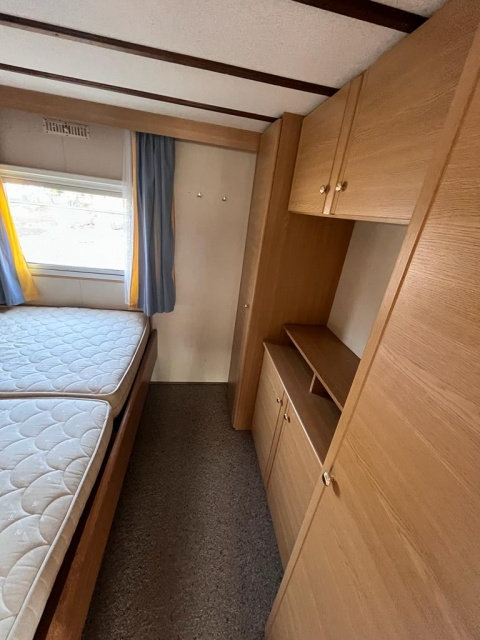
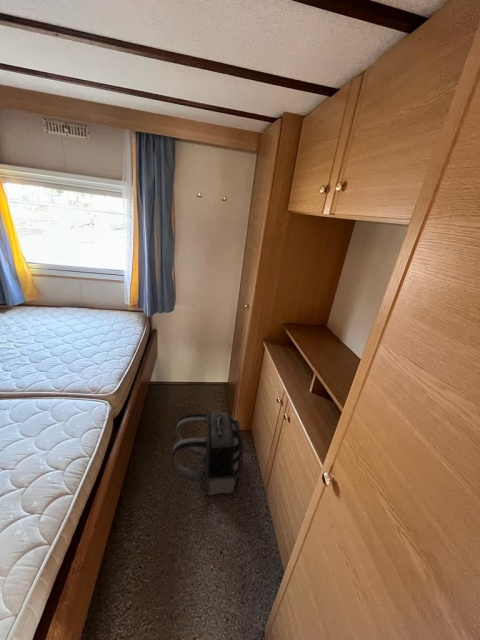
+ backpack (209, 448)
